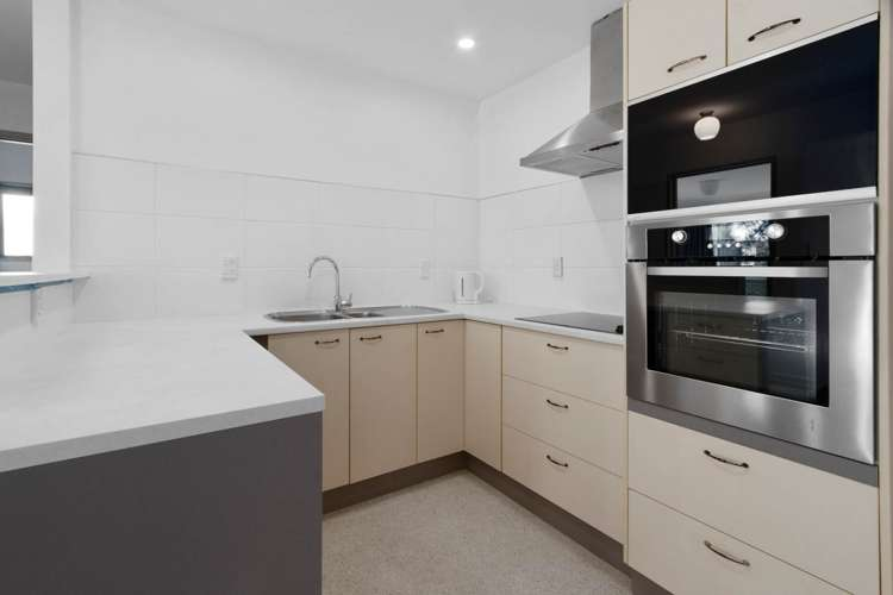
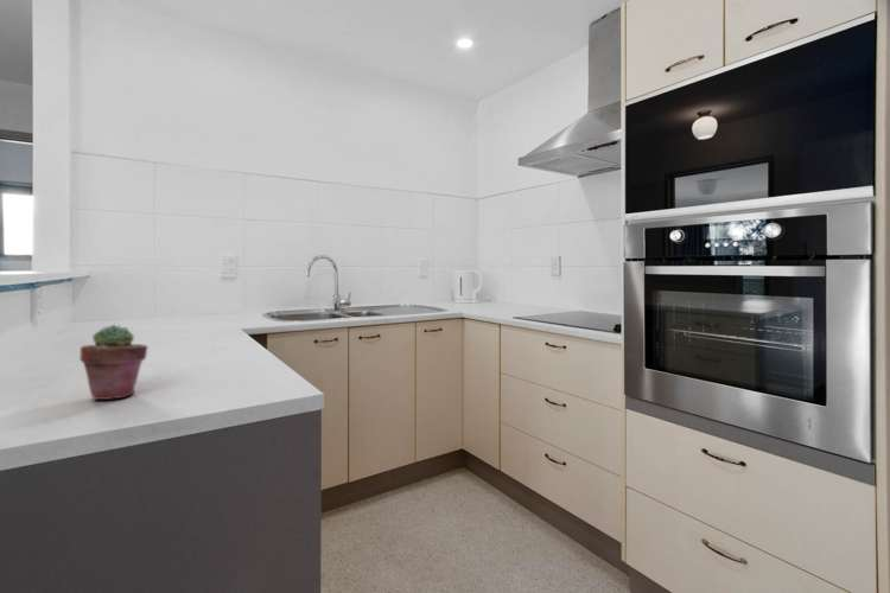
+ potted succulent (114, 359)
